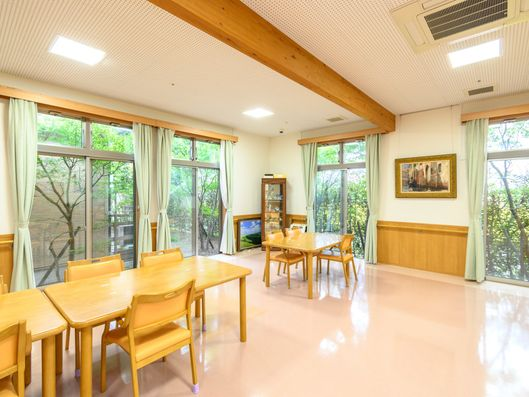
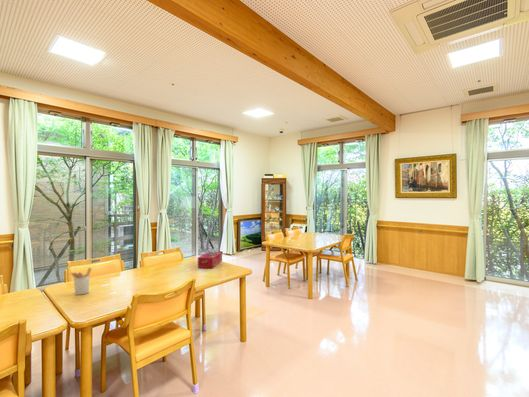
+ utensil holder (80, 281)
+ tissue box (210, 259)
